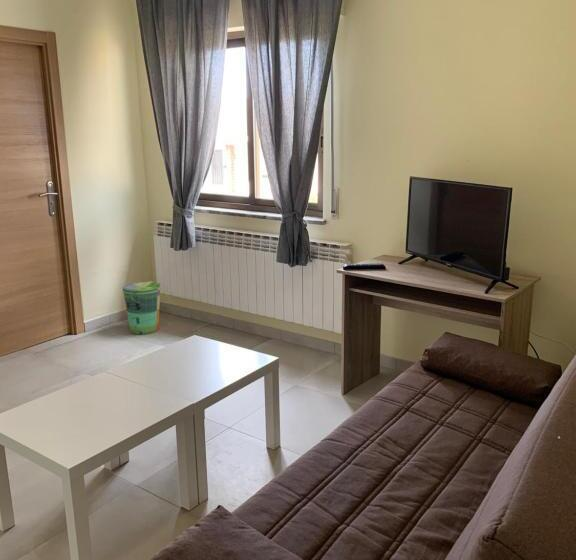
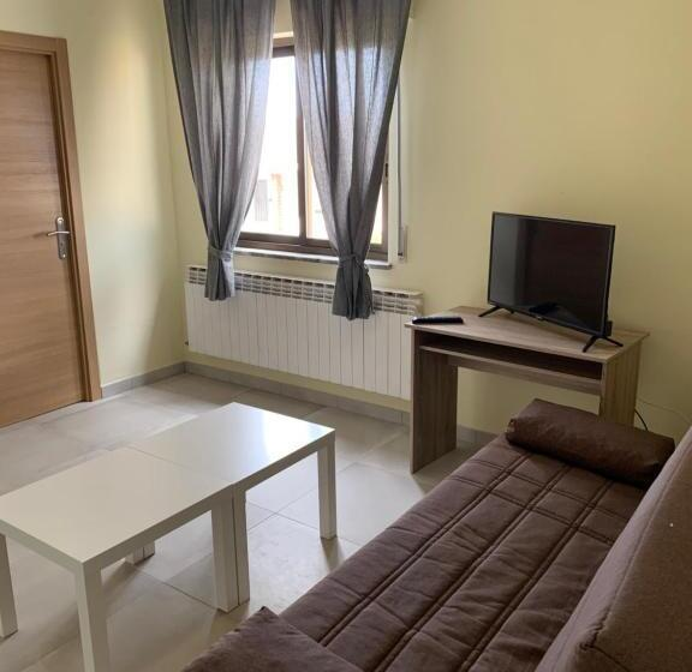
- trash can (143, 307)
